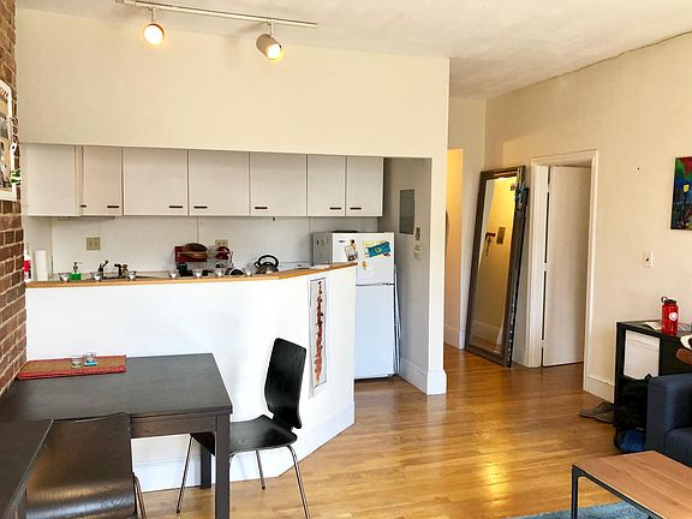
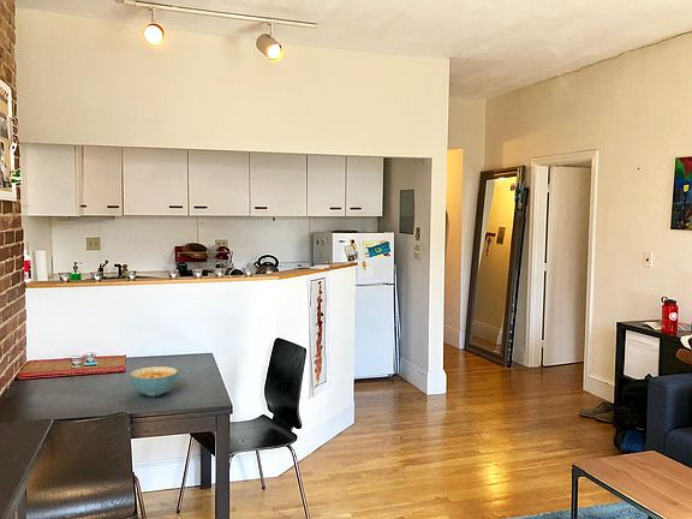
+ cereal bowl (154, 383)
